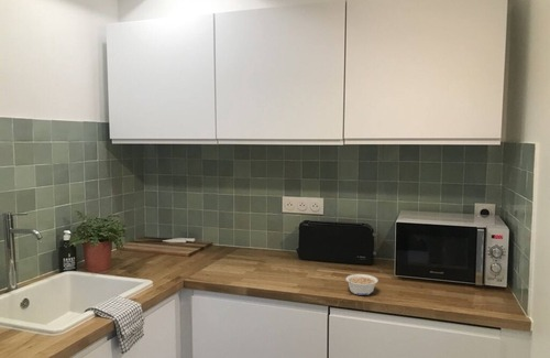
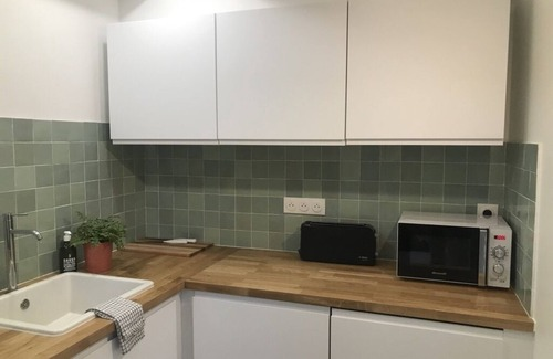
- legume (361, 284)
